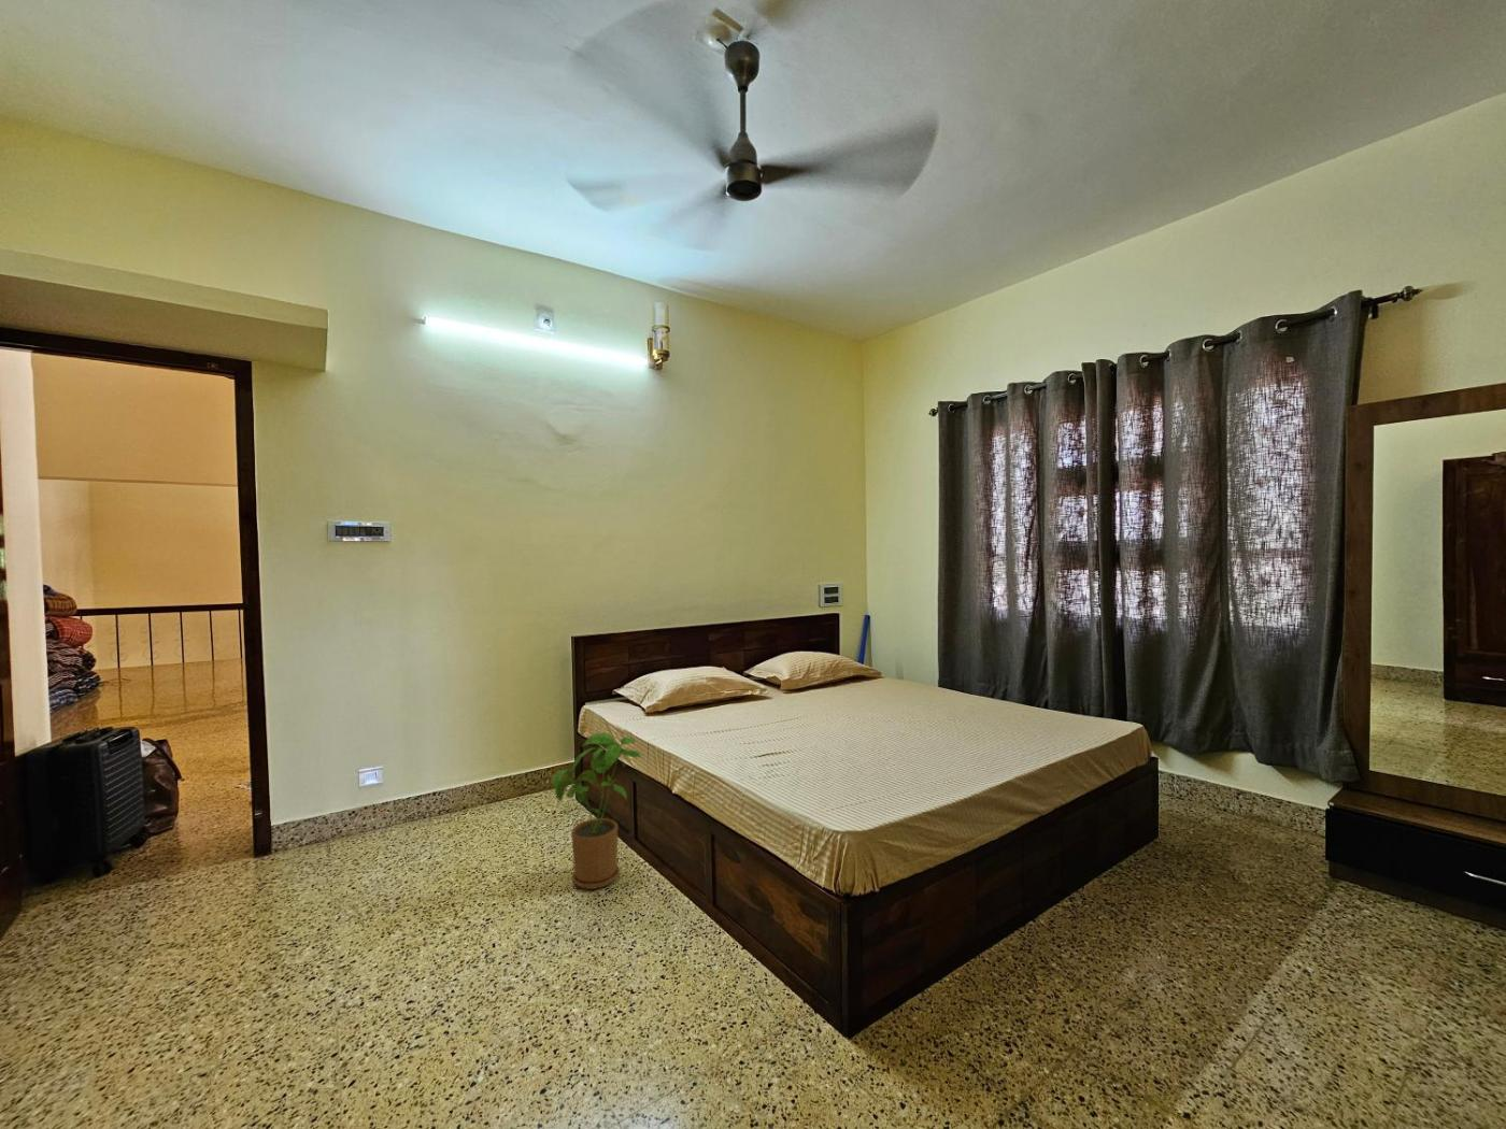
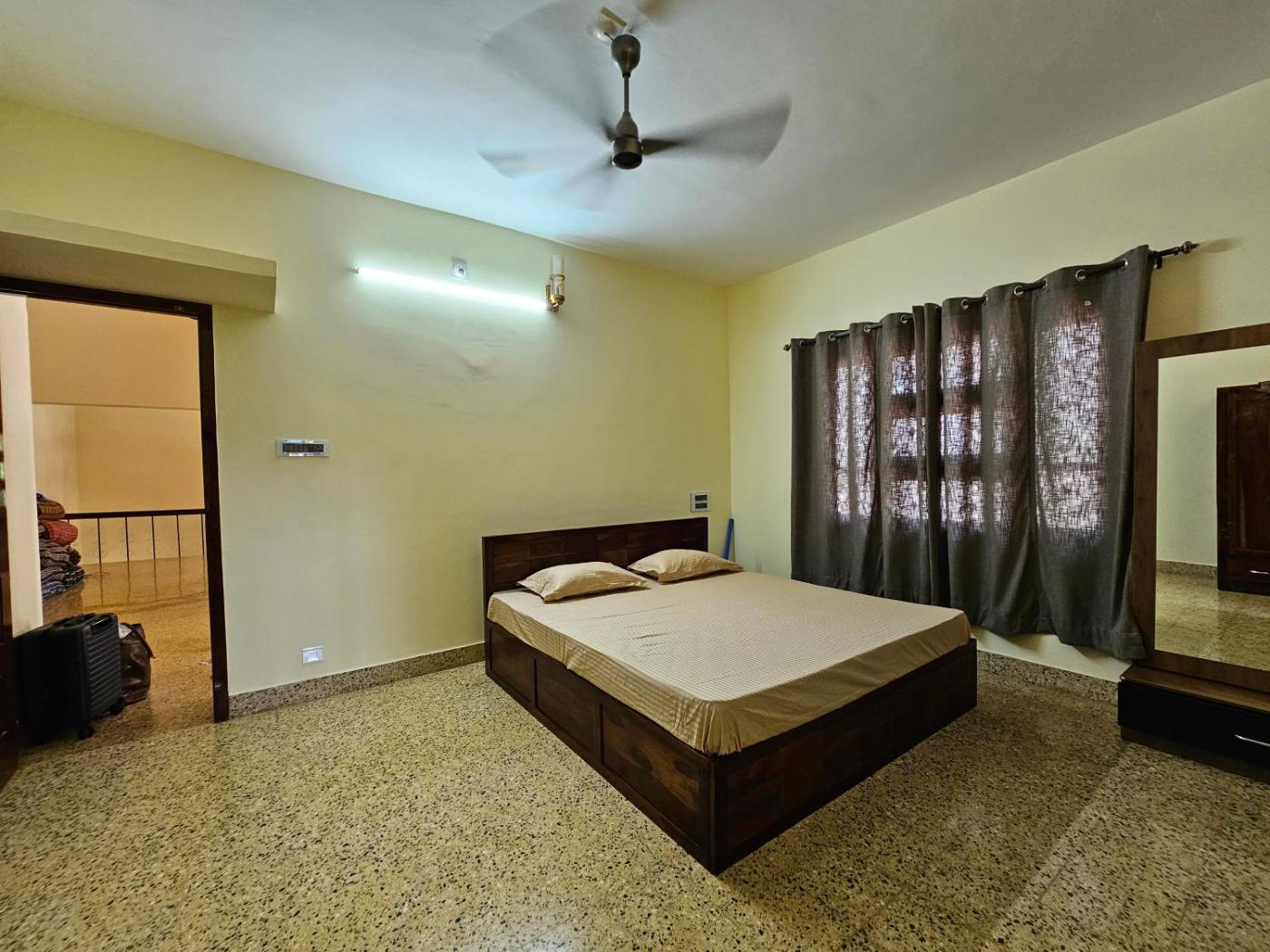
- house plant (591, 809)
